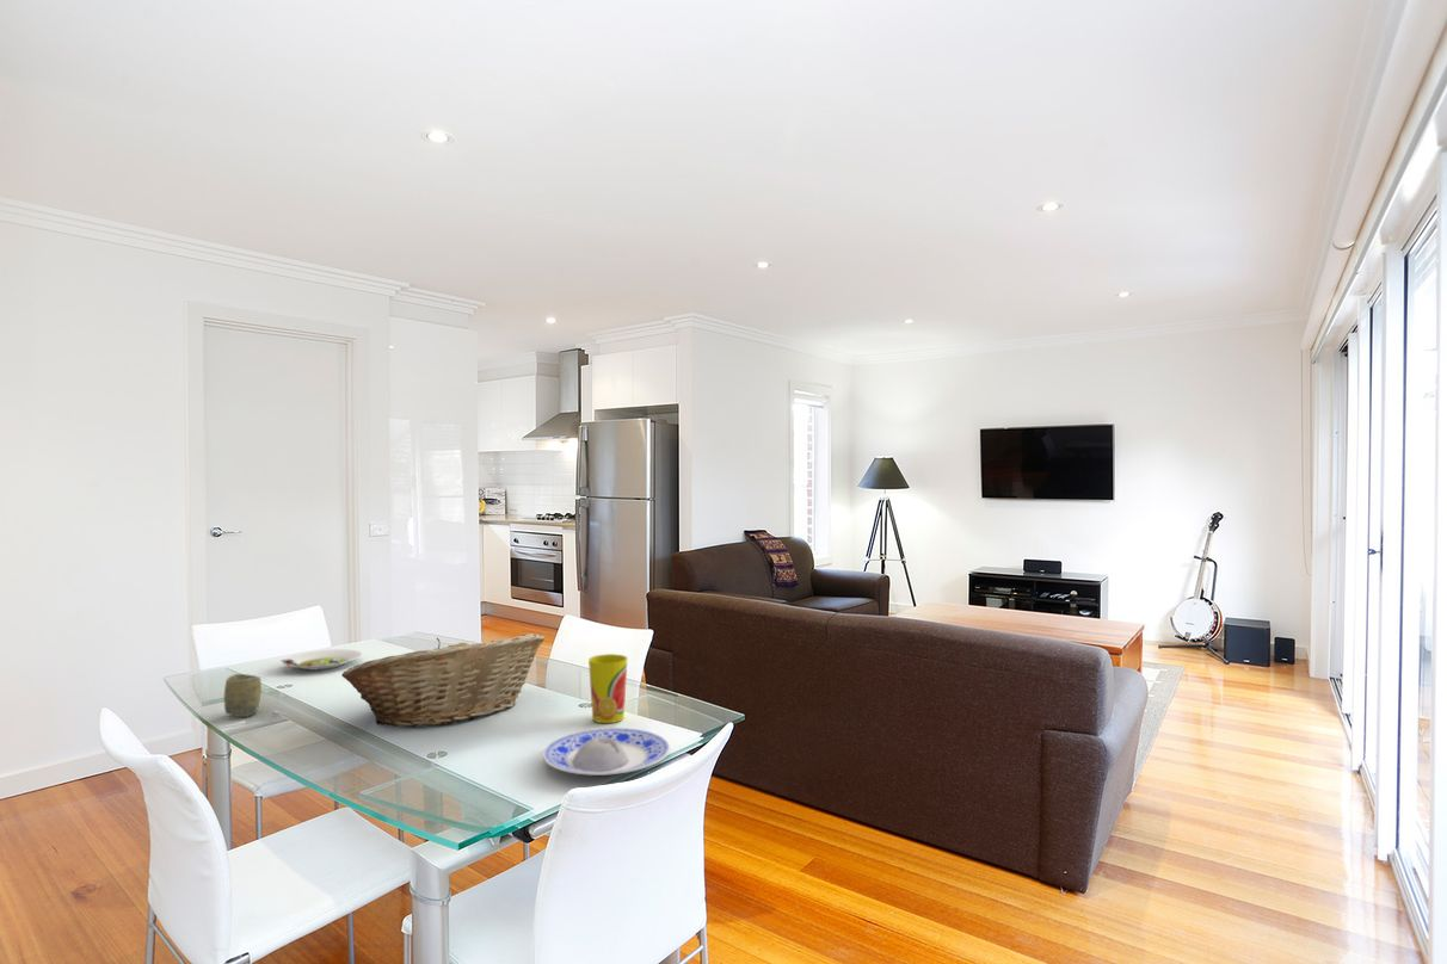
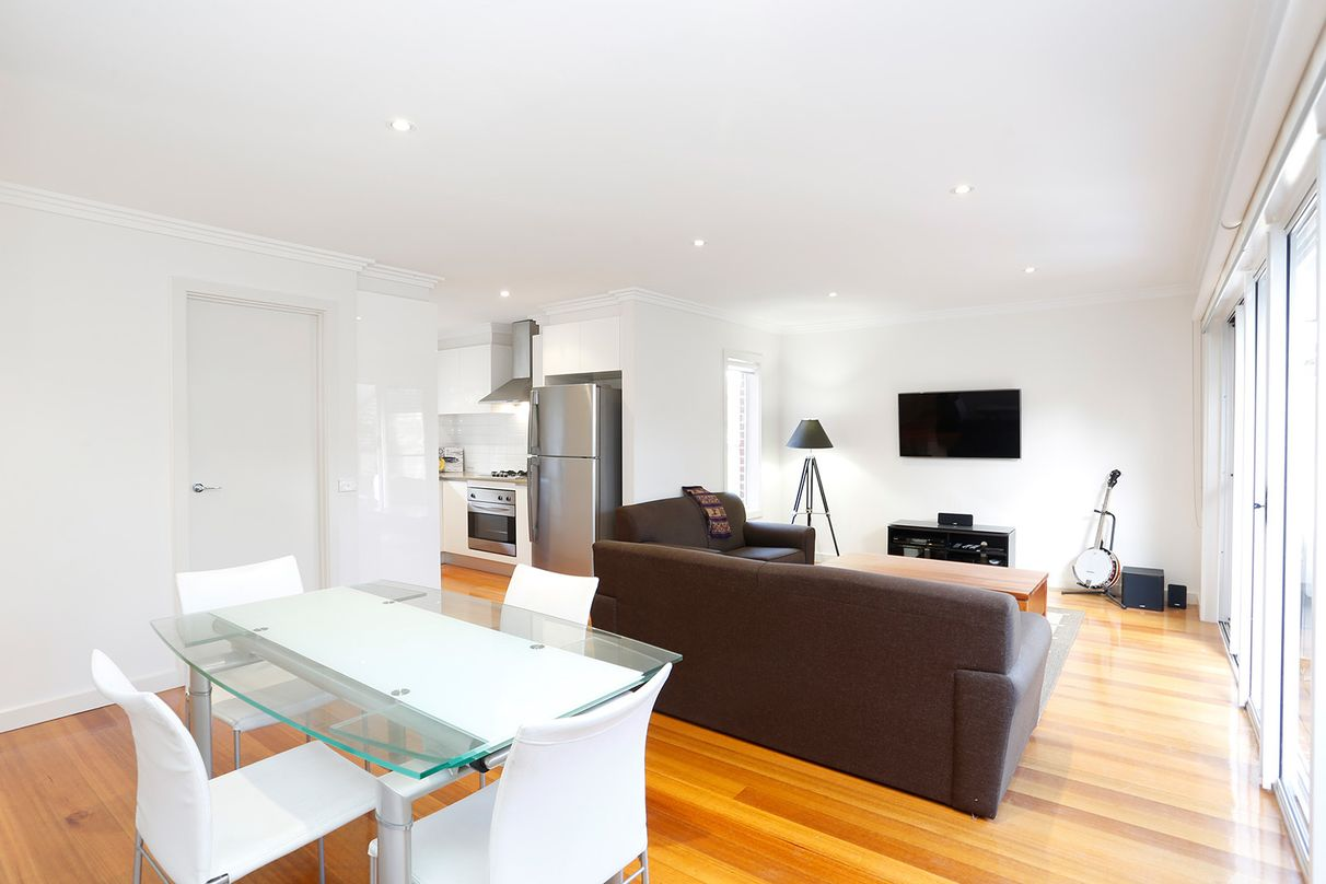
- fruit basket (449, 671)
- cup (242, 694)
- plate (606, 748)
- salad plate (322, 660)
- cup (608, 688)
